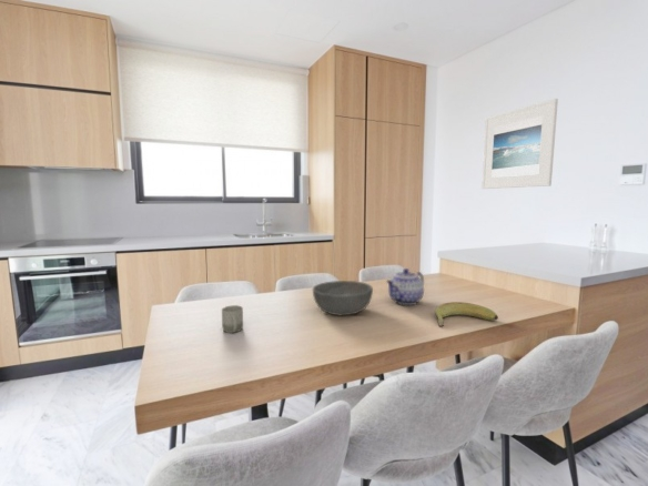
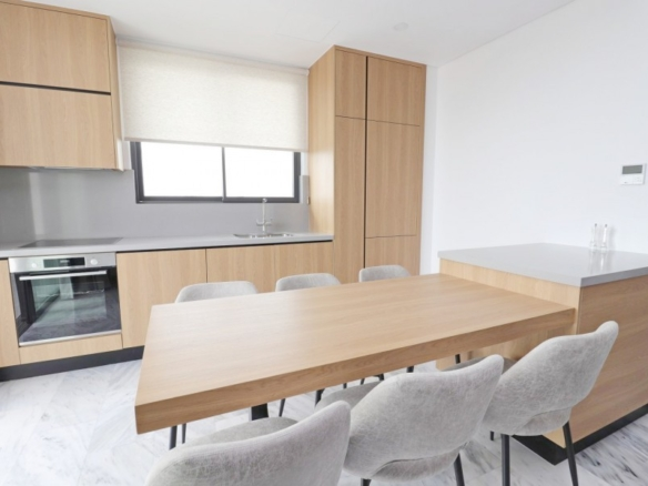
- cup (233, 320)
- bowl (342, 298)
- teapot (405, 285)
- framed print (515, 149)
- banana (459, 314)
